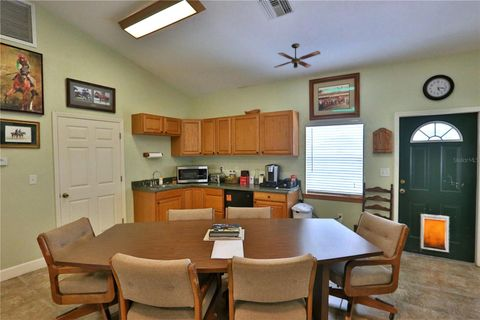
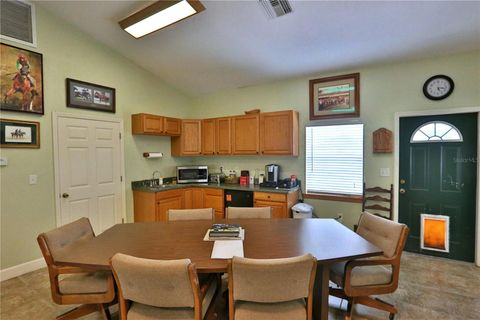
- ceiling fan (295, 56)
